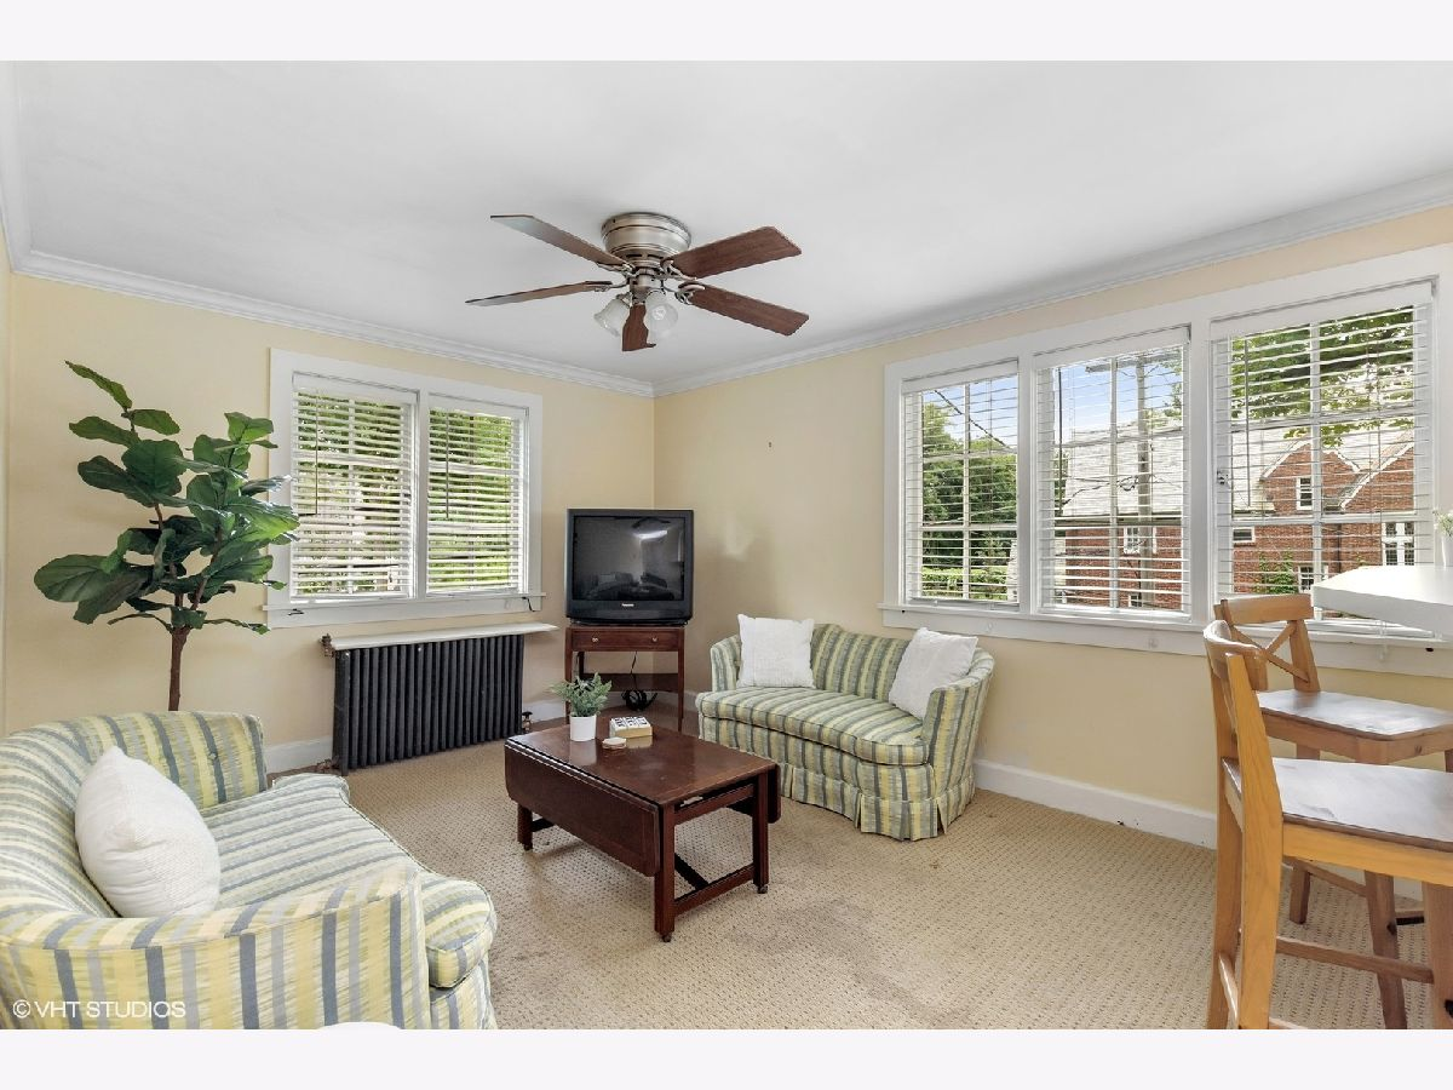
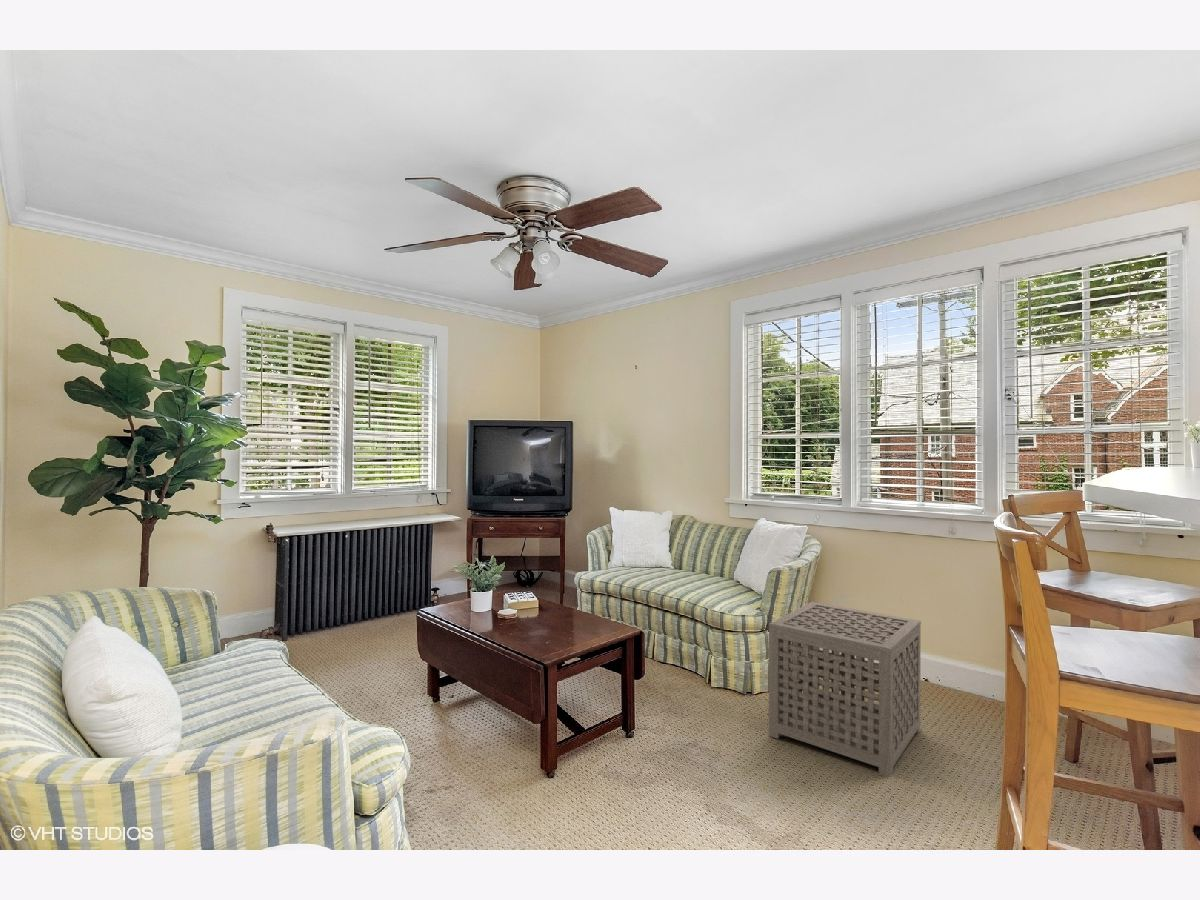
+ side table (845, 677)
